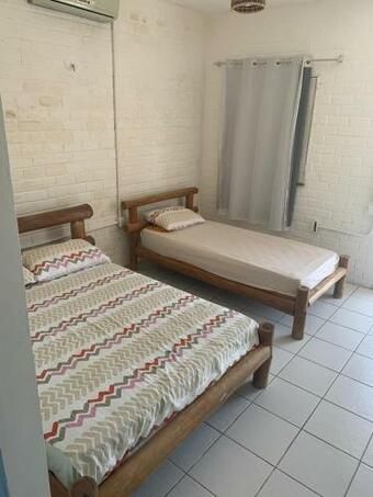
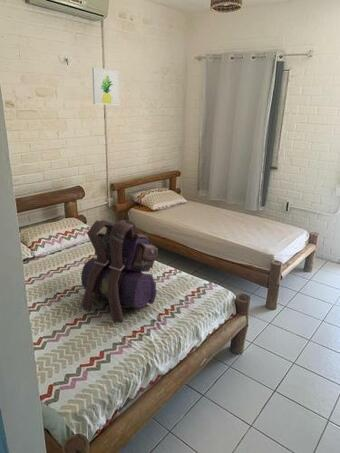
+ backpack (119, 261)
+ wall art (106, 87)
